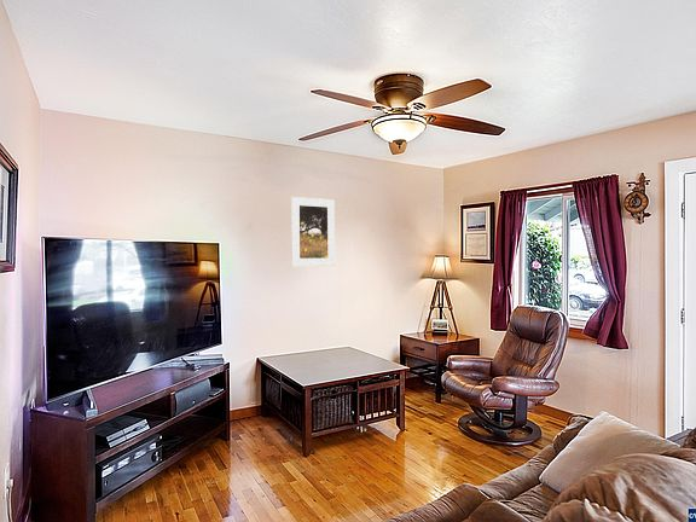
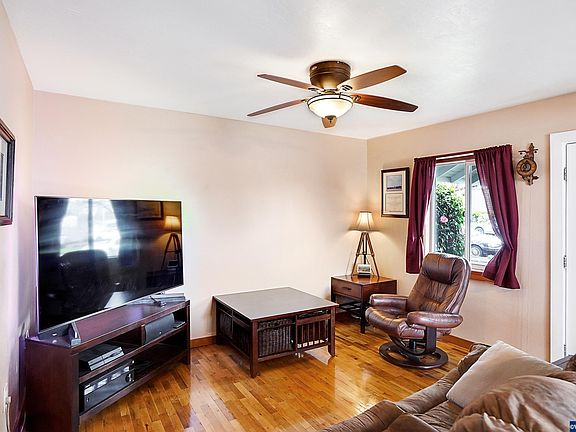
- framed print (313, 232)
